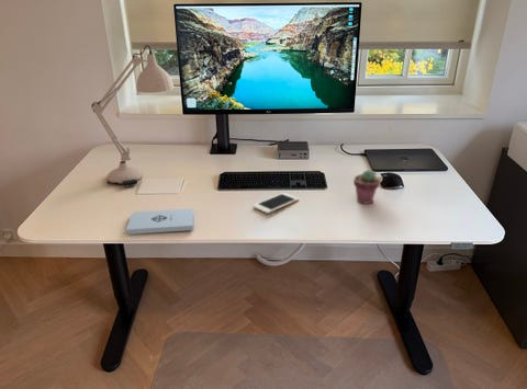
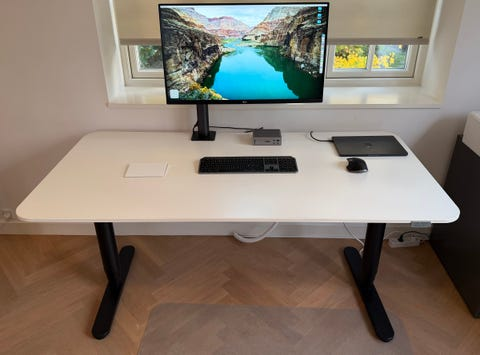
- potted succulent (366, 185)
- desk lamp (138, 91)
- notepad (161, 220)
- cell phone (276, 202)
